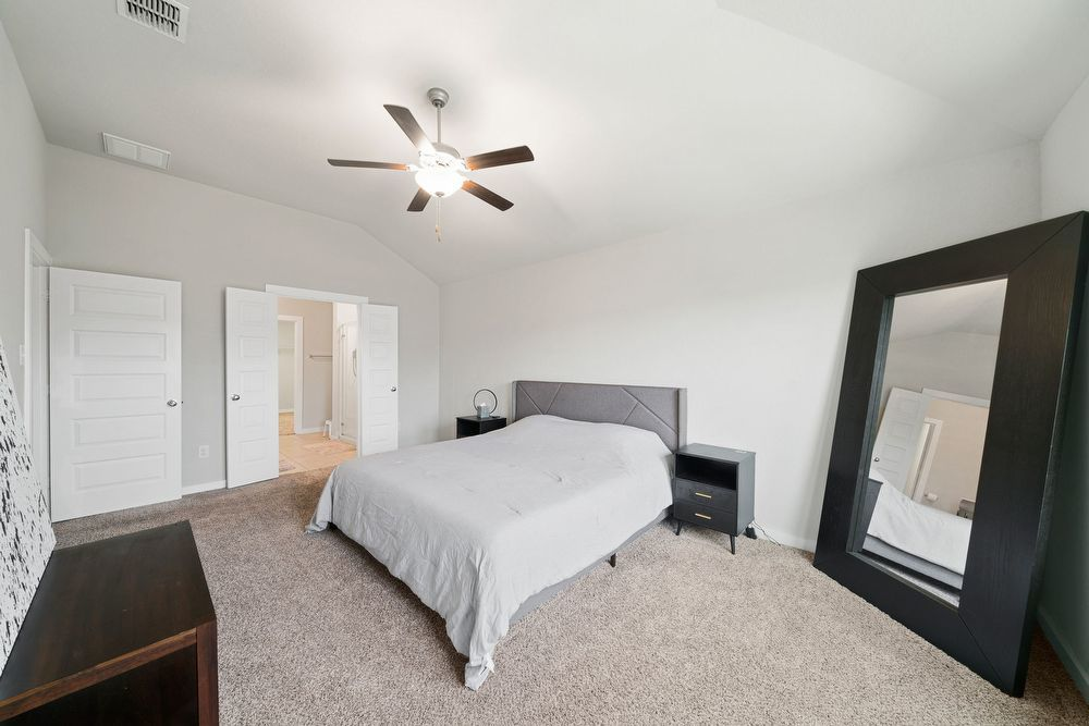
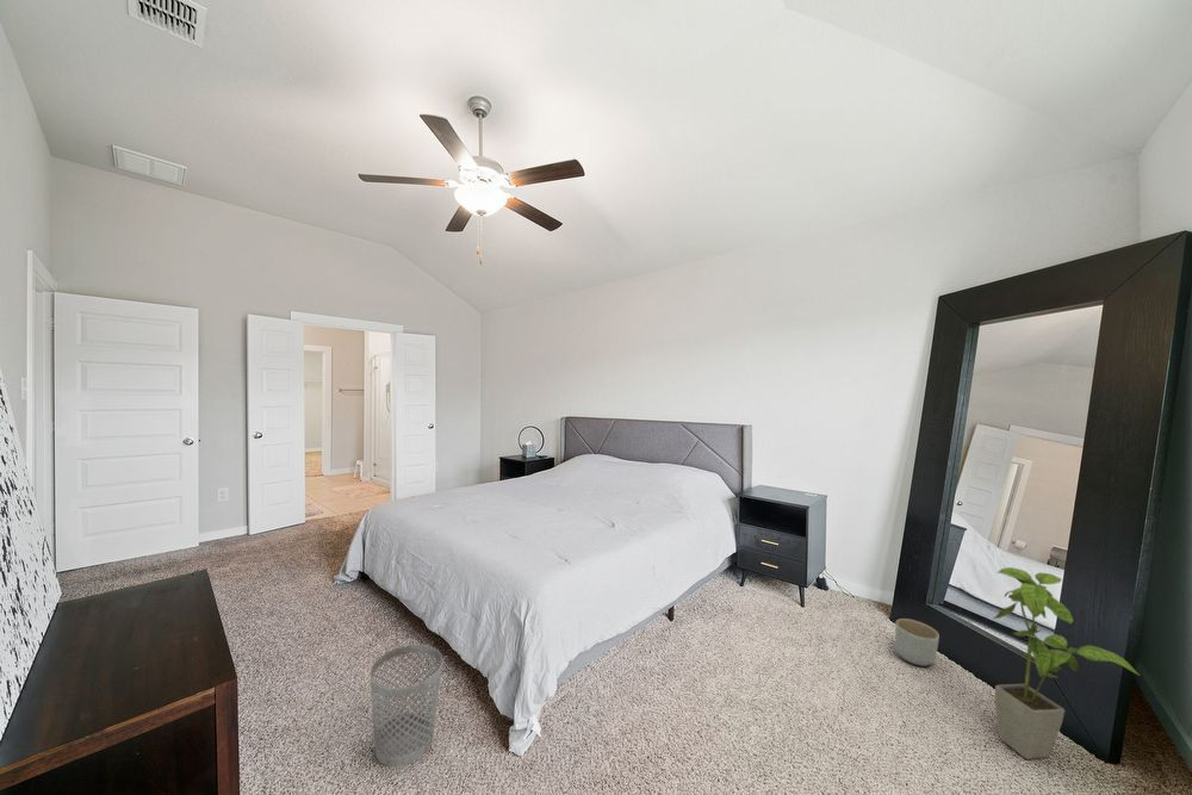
+ house plant (1042, 669)
+ planter (915, 644)
+ wastebasket (405, 704)
